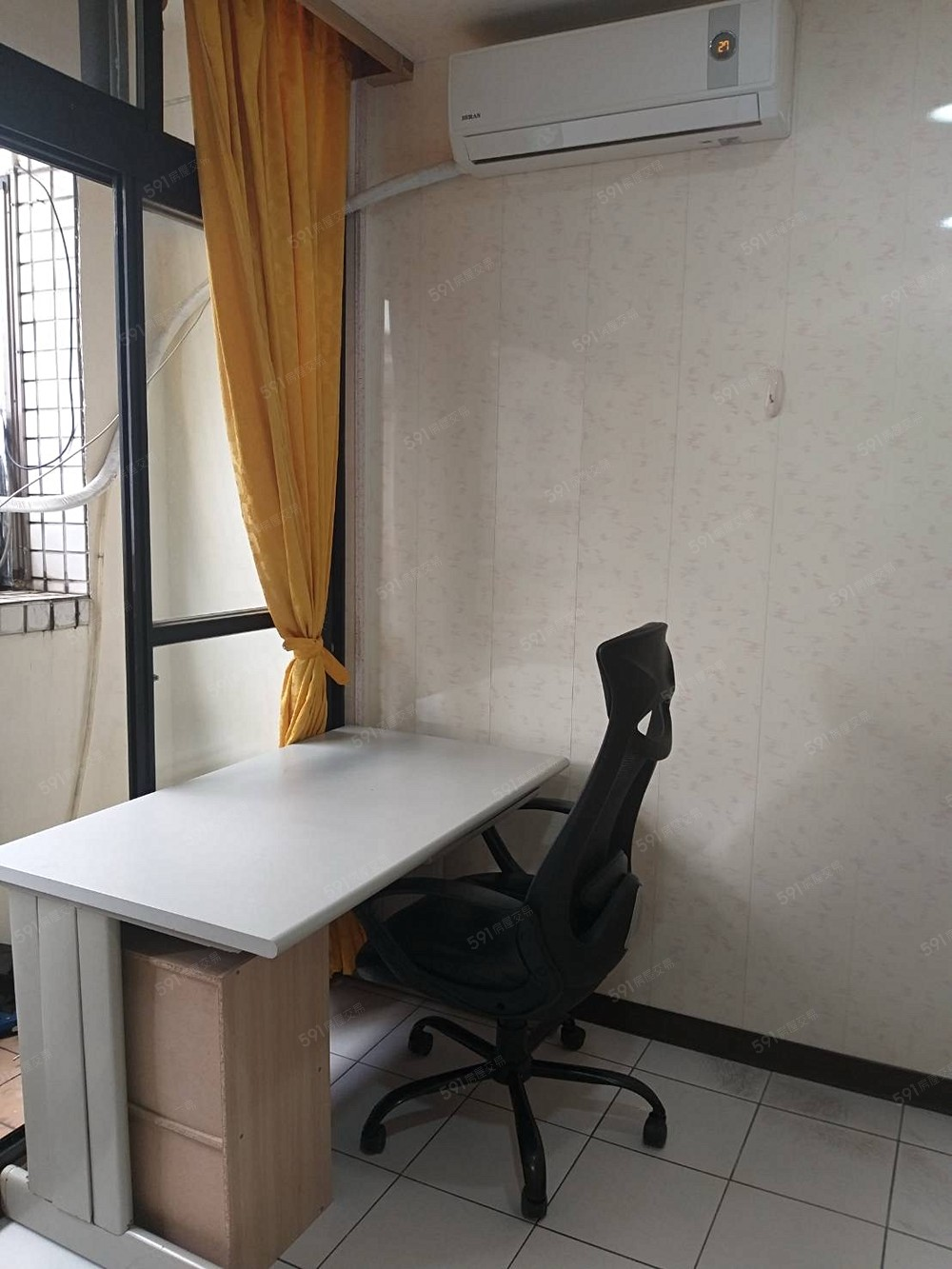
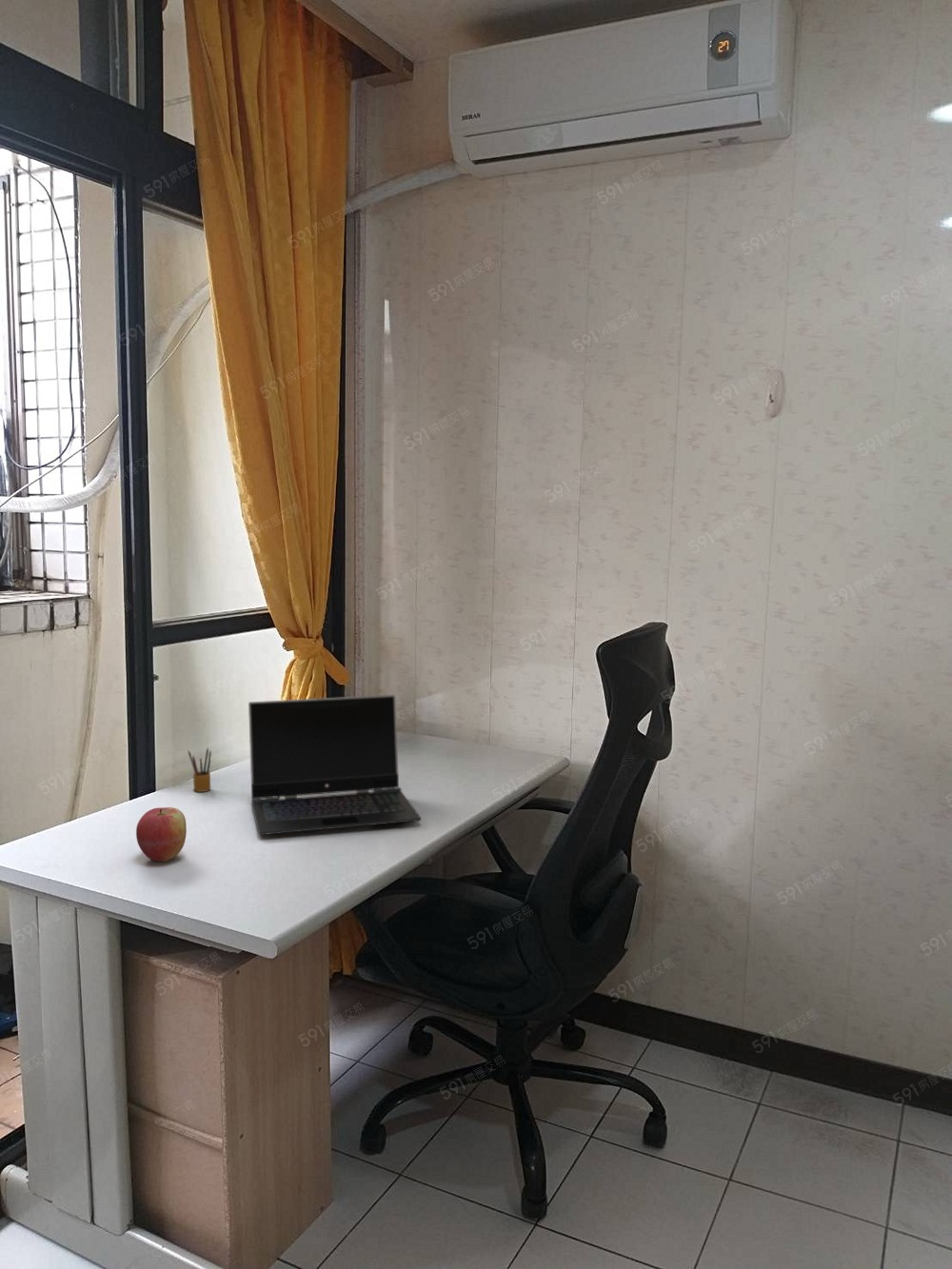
+ apple (161, 833)
+ pencil box (201, 769)
+ laptop computer (332, 762)
